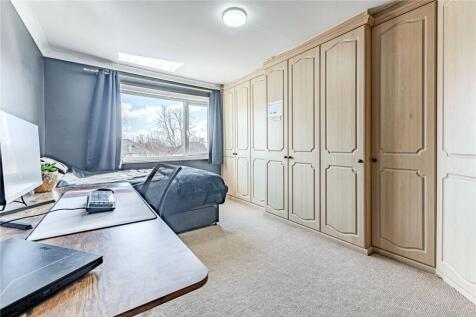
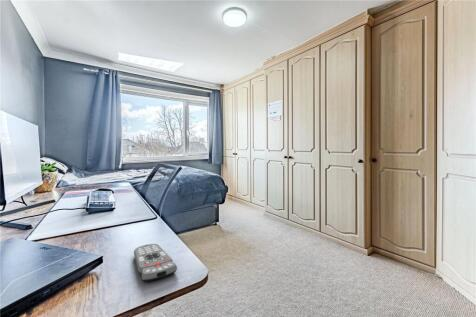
+ remote control (152, 259)
